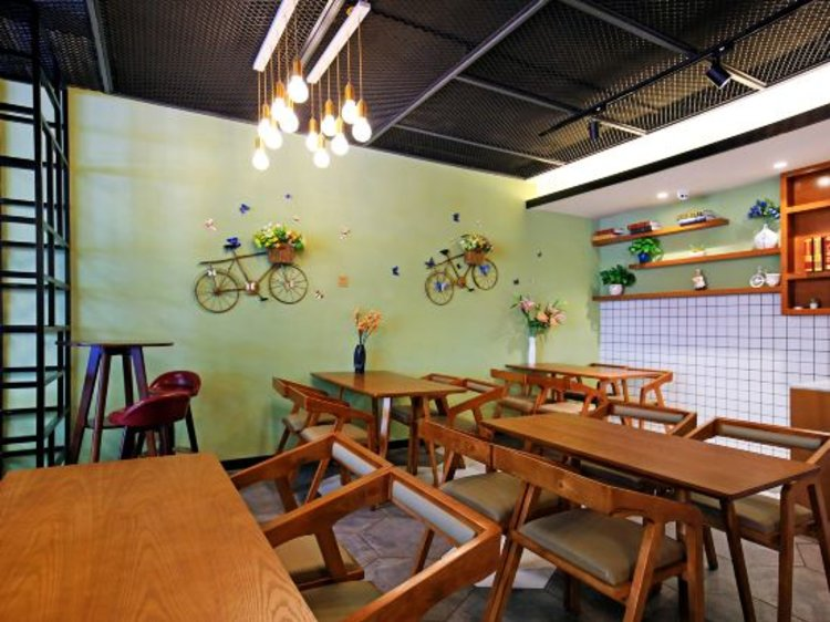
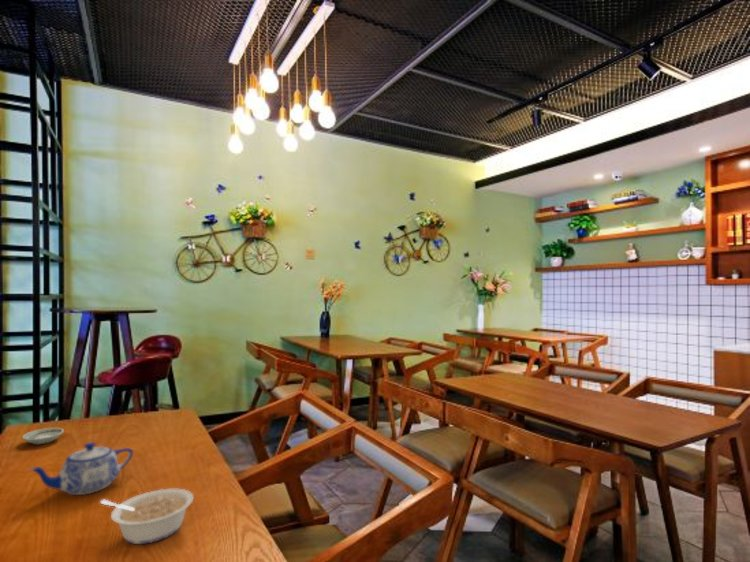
+ saucer (43, 437)
+ teapot (84, 466)
+ legume (150, 515)
